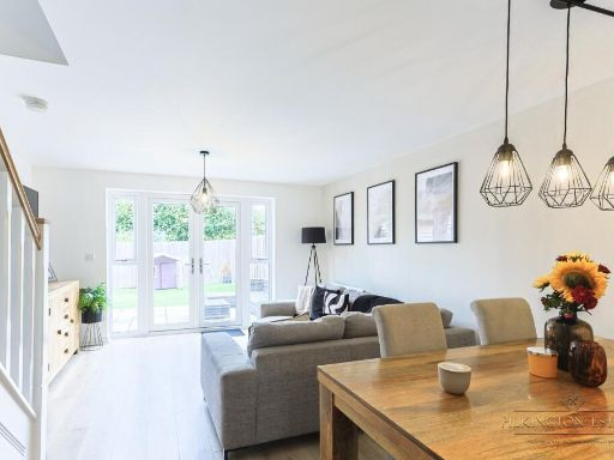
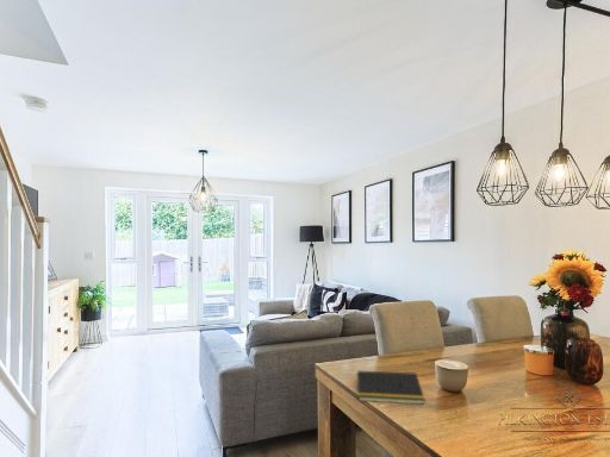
+ notepad (388, 386)
